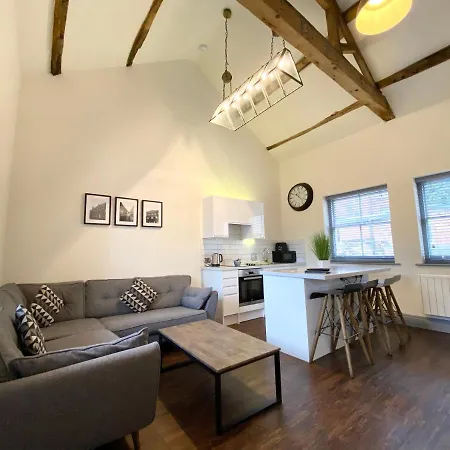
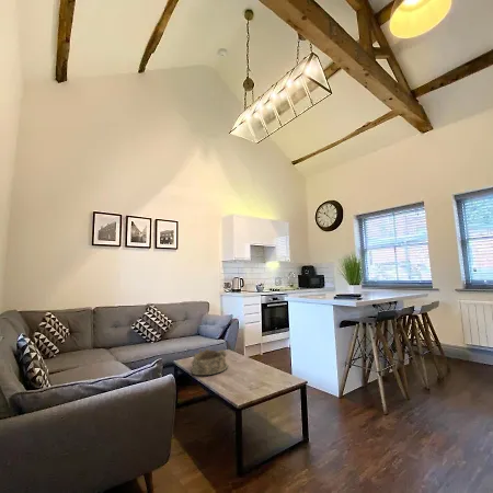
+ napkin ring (209, 360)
